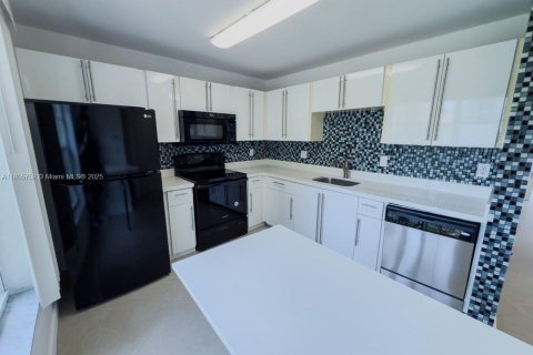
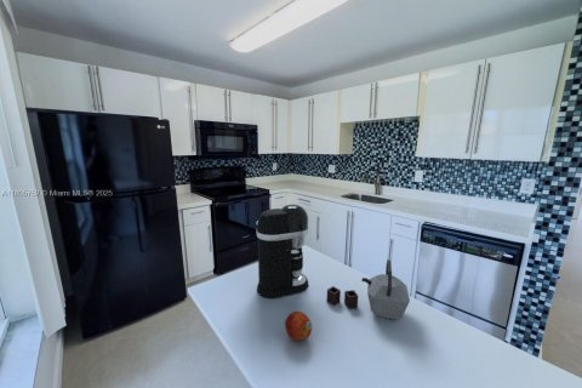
+ kettle (367, 286)
+ fruit (298, 326)
+ coffee maker (283, 247)
